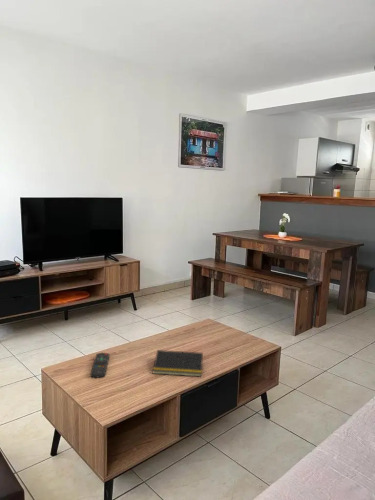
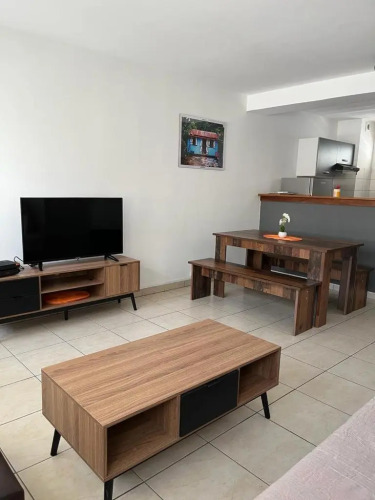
- notepad (178, 362)
- remote control (100, 364)
